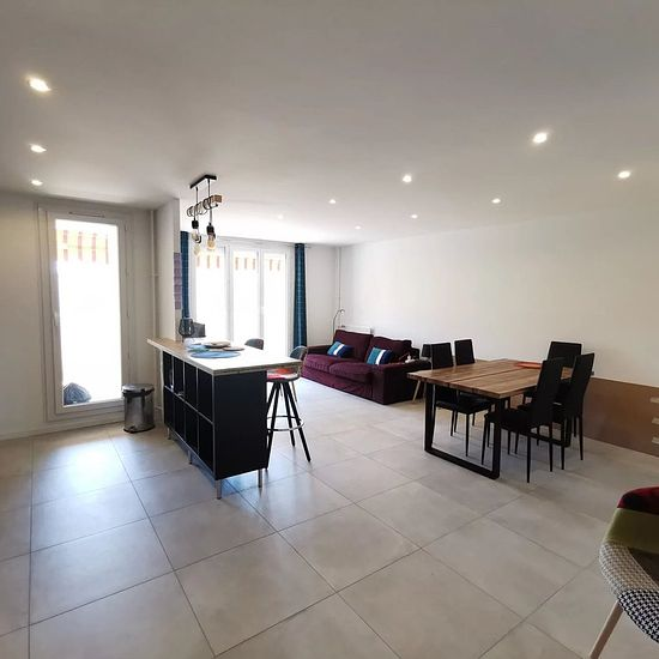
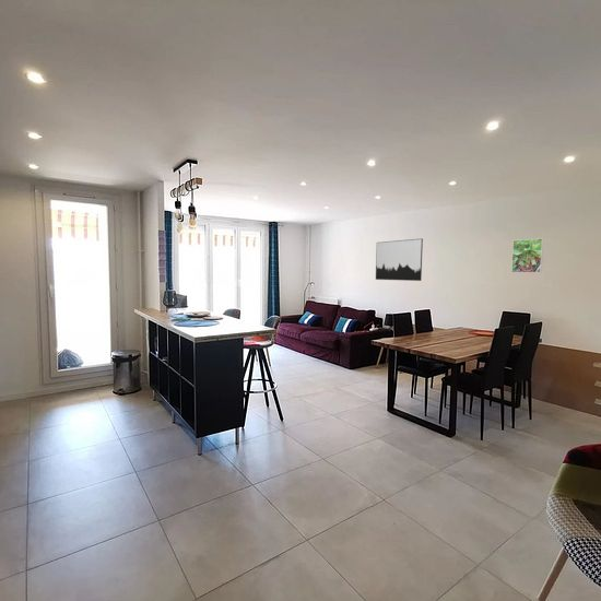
+ wall art (397, 260)
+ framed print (527, 256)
